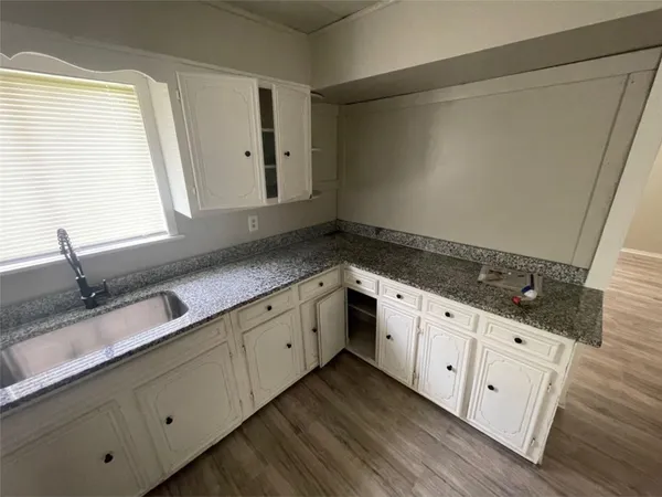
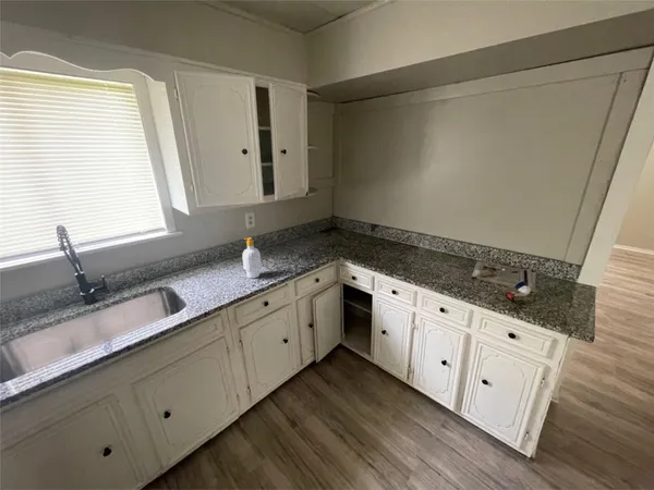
+ soap bottle (251, 257)
